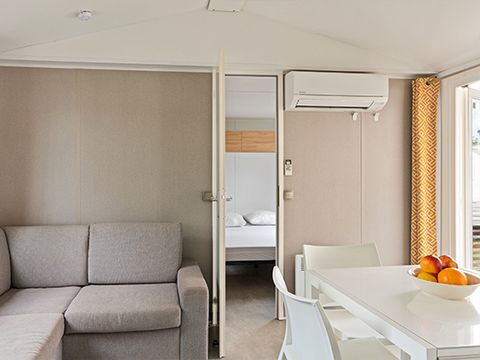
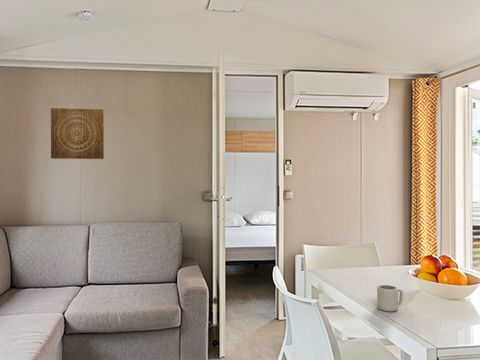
+ cup (390, 297)
+ wall art (77, 133)
